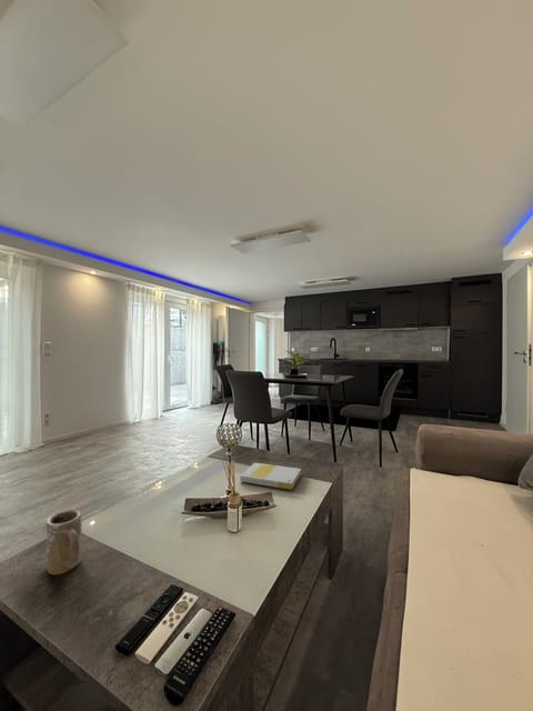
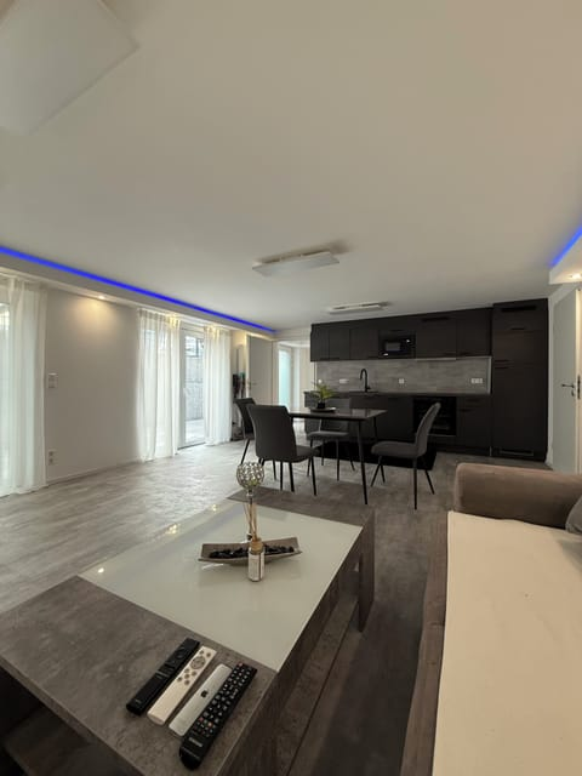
- mug (69, 541)
- book (271, 474)
